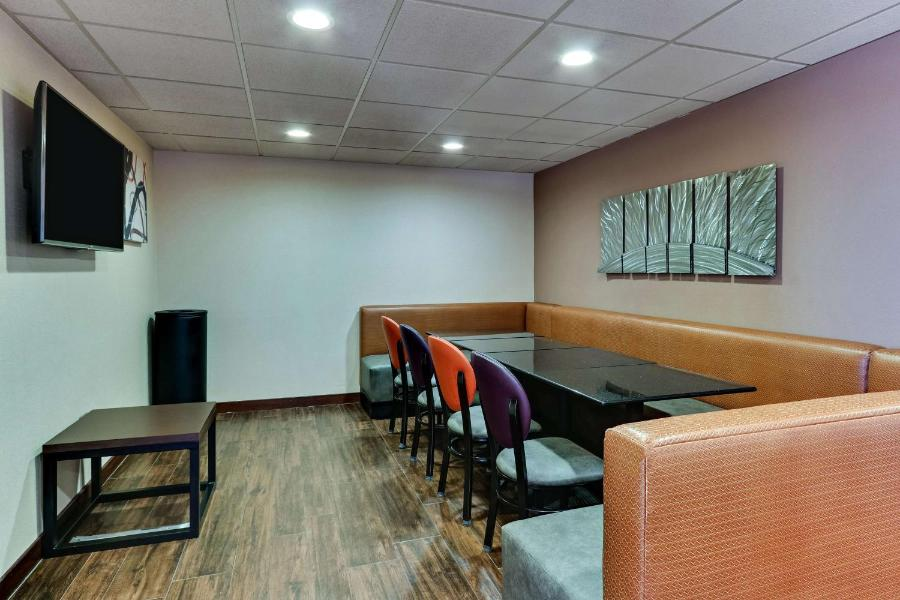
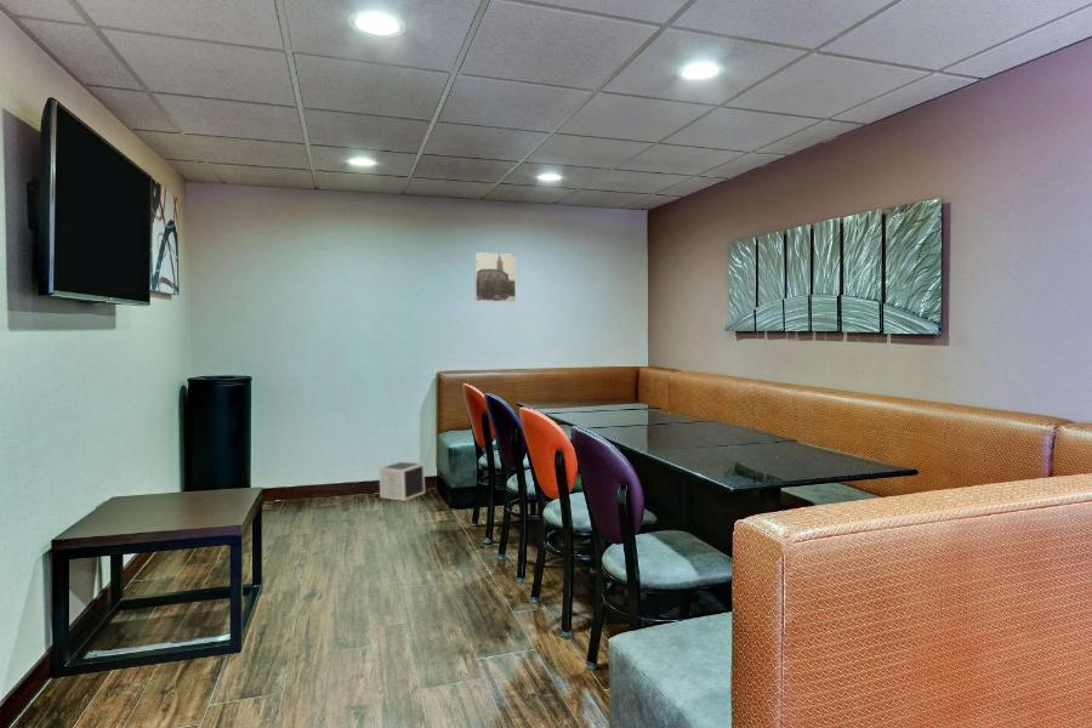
+ speaker (402, 479)
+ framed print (495, 277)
